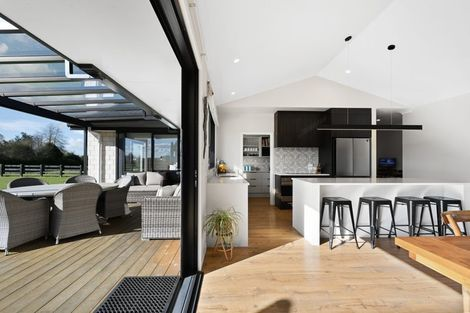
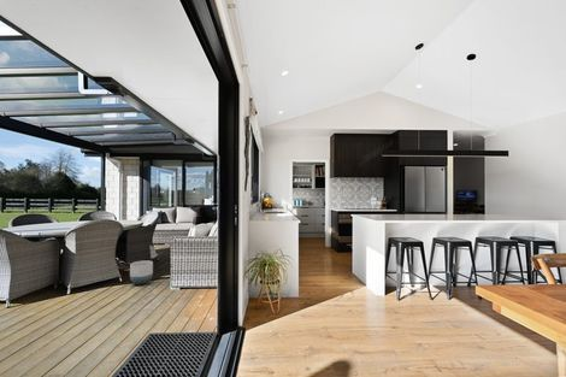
+ planter (141, 272)
